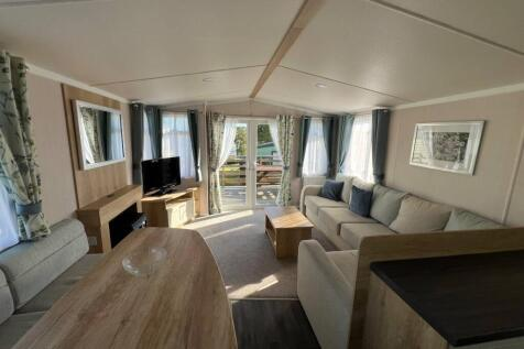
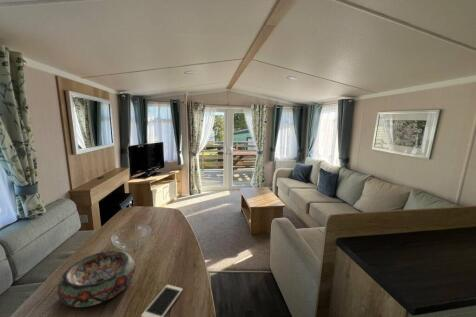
+ decorative bowl (99, 275)
+ cell phone (163, 301)
